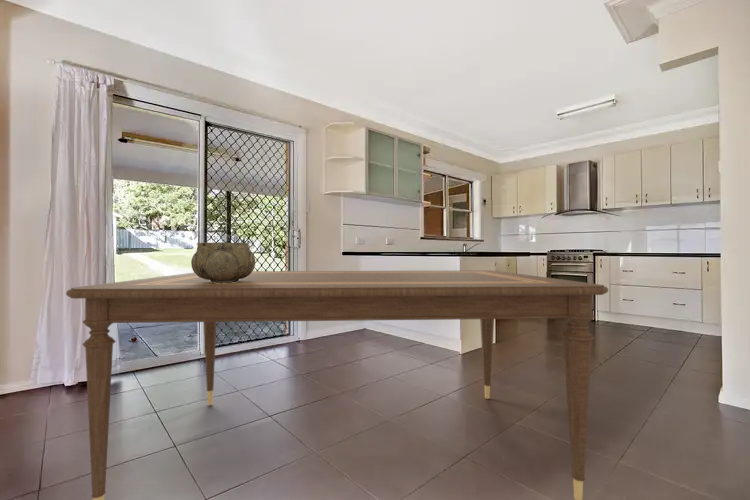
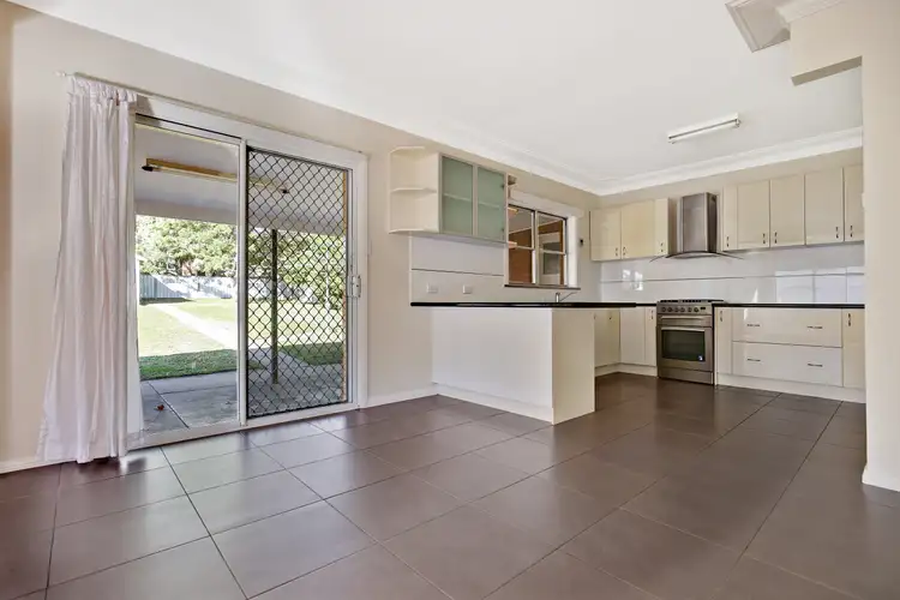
- dining table (350, 320)
- decorative bowl (224, 261)
